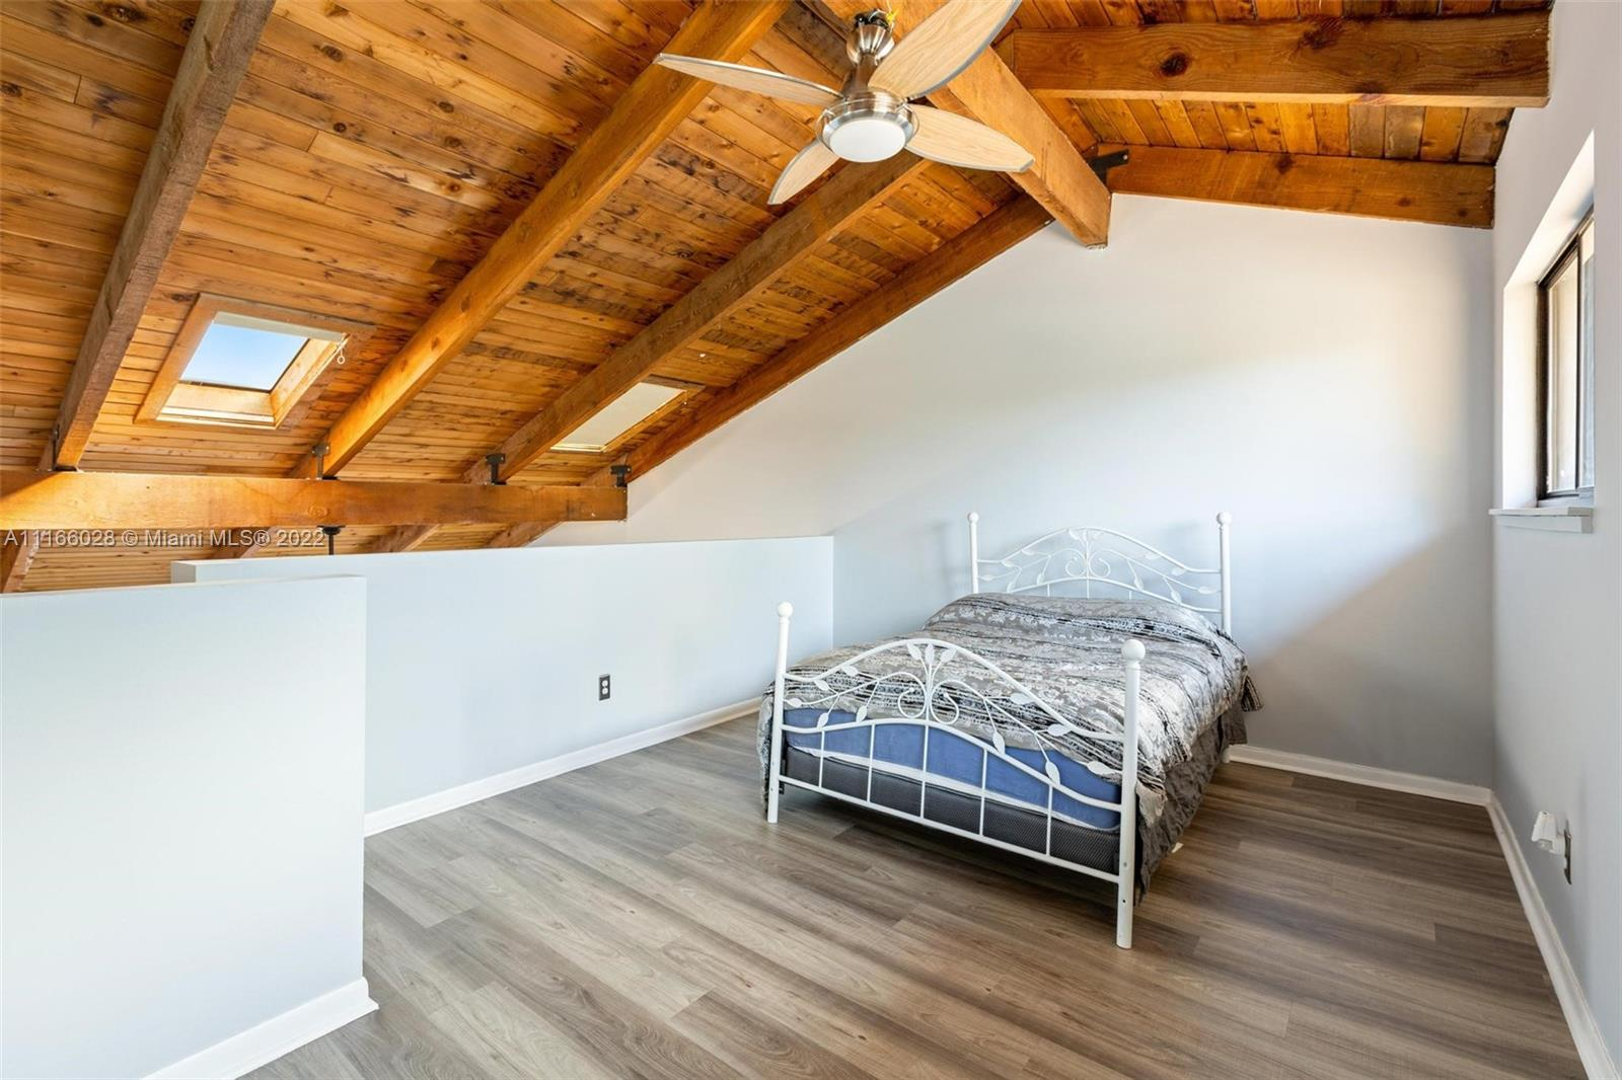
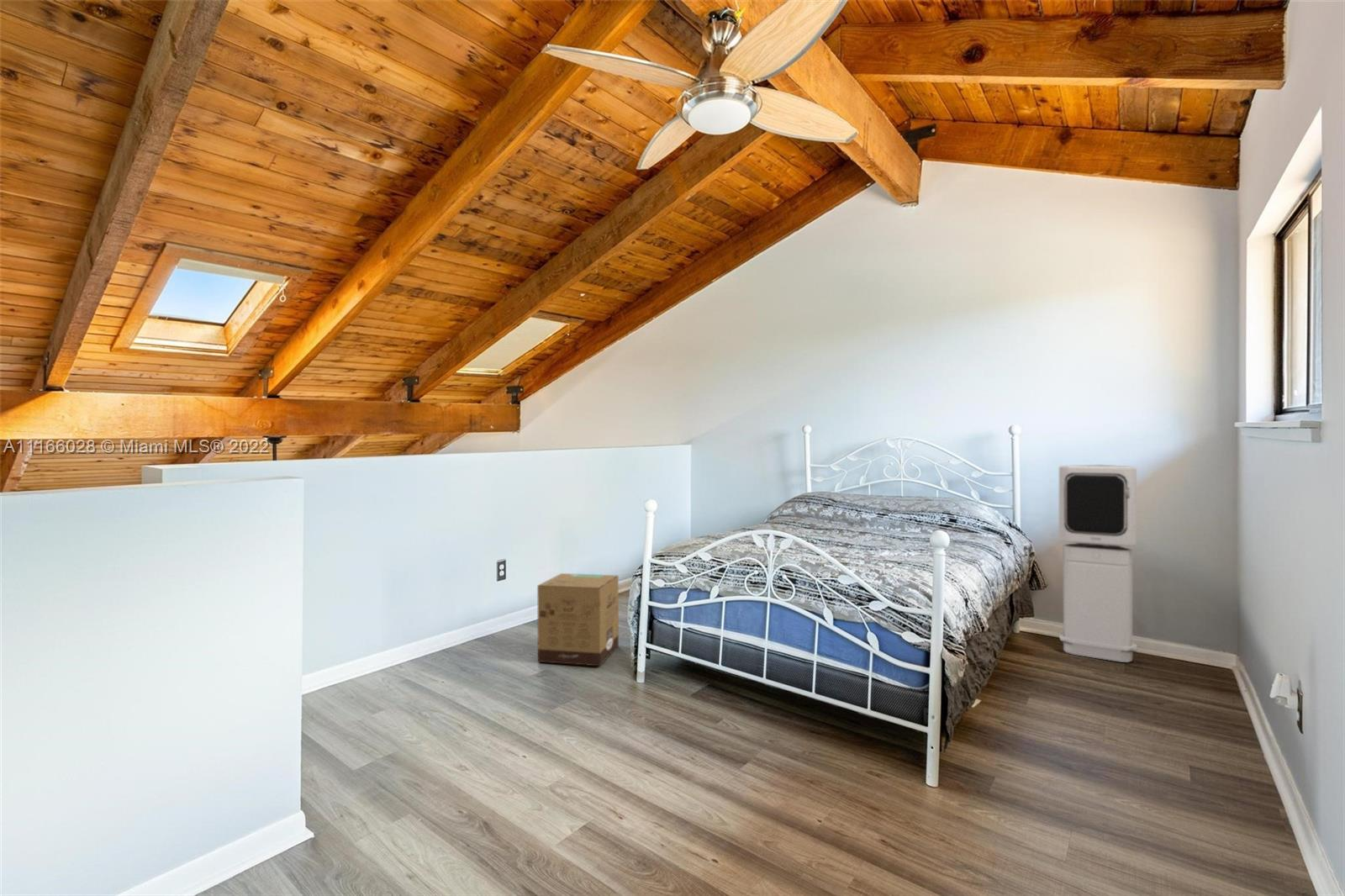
+ air purifier (1098, 557)
+ cardboard box (579, 617)
